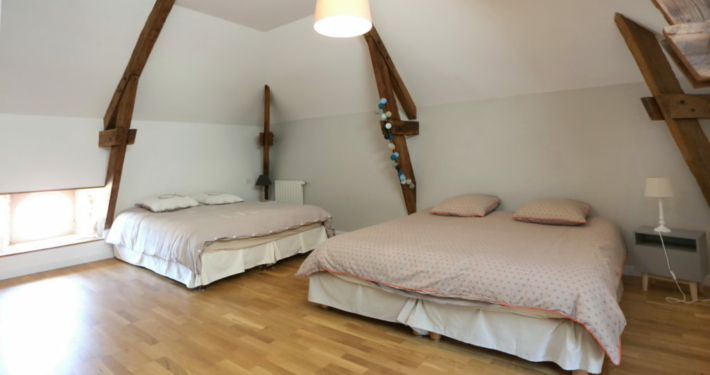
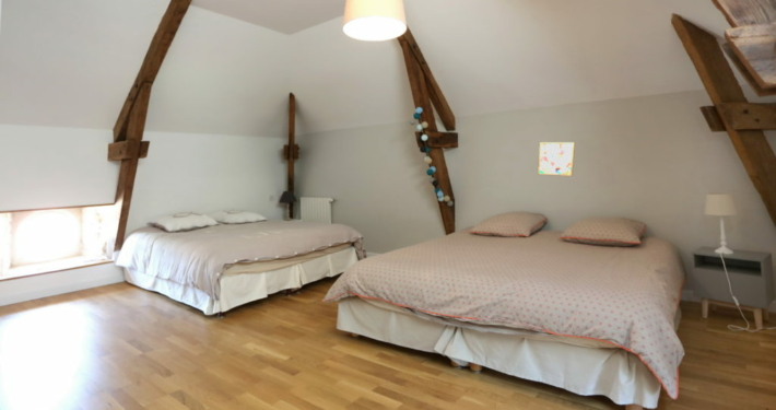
+ wall art (555, 159)
